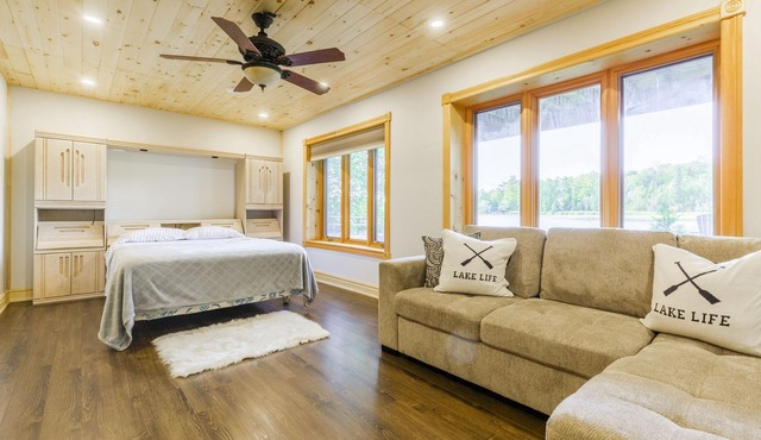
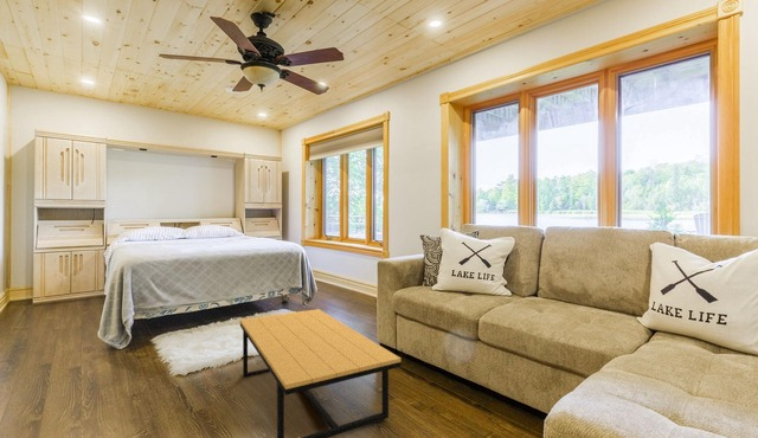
+ coffee table (307, 365)
